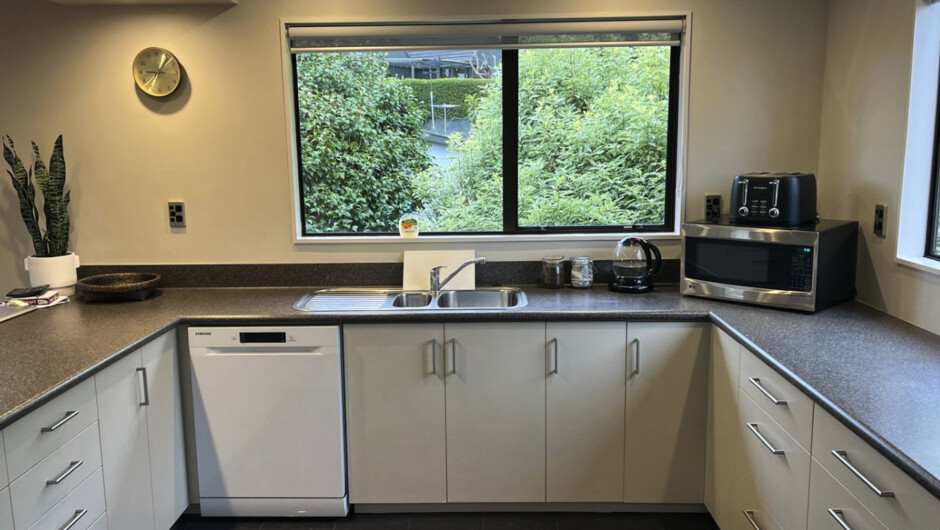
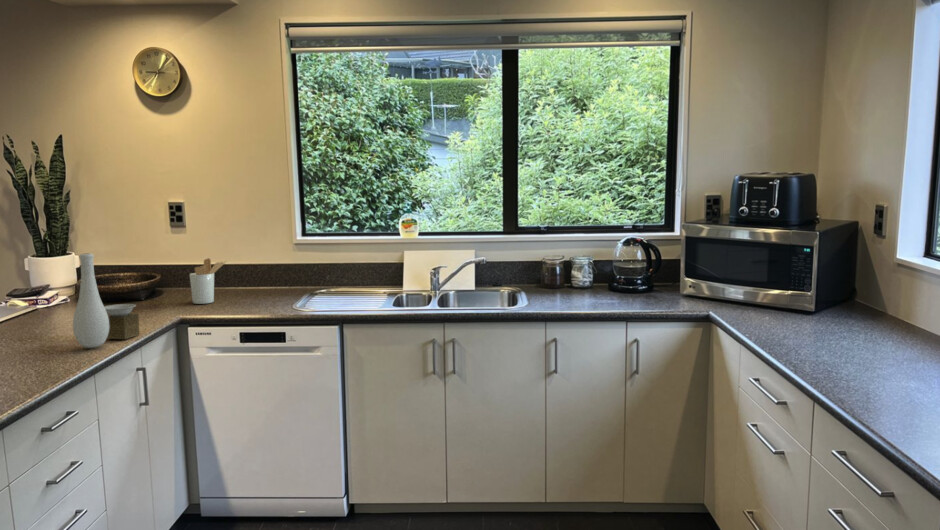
+ vase (100, 299)
+ utensil holder (208, 280)
